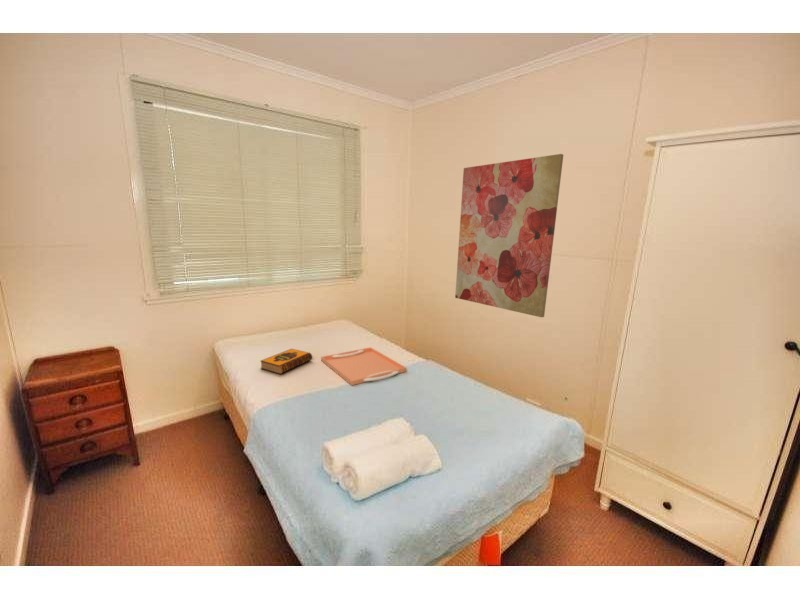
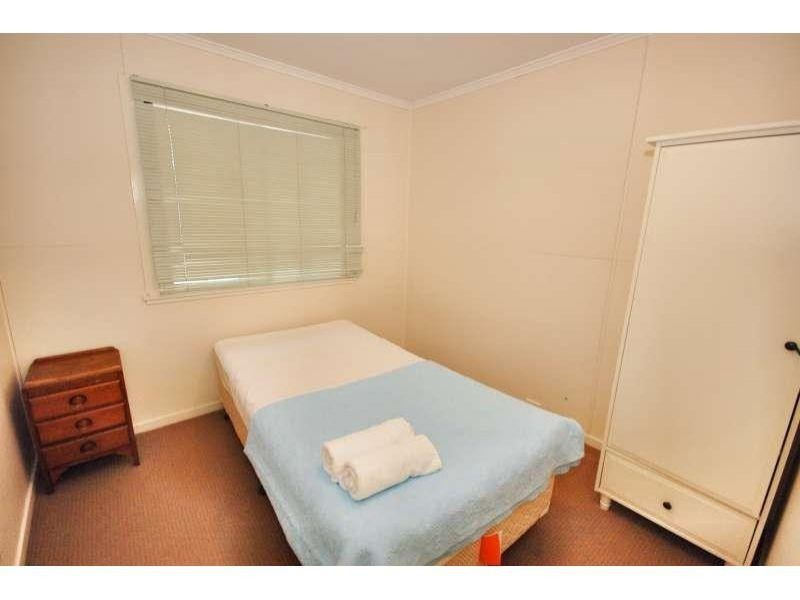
- serving tray (362, 363)
- wall art (501, 237)
- hardback book (287, 360)
